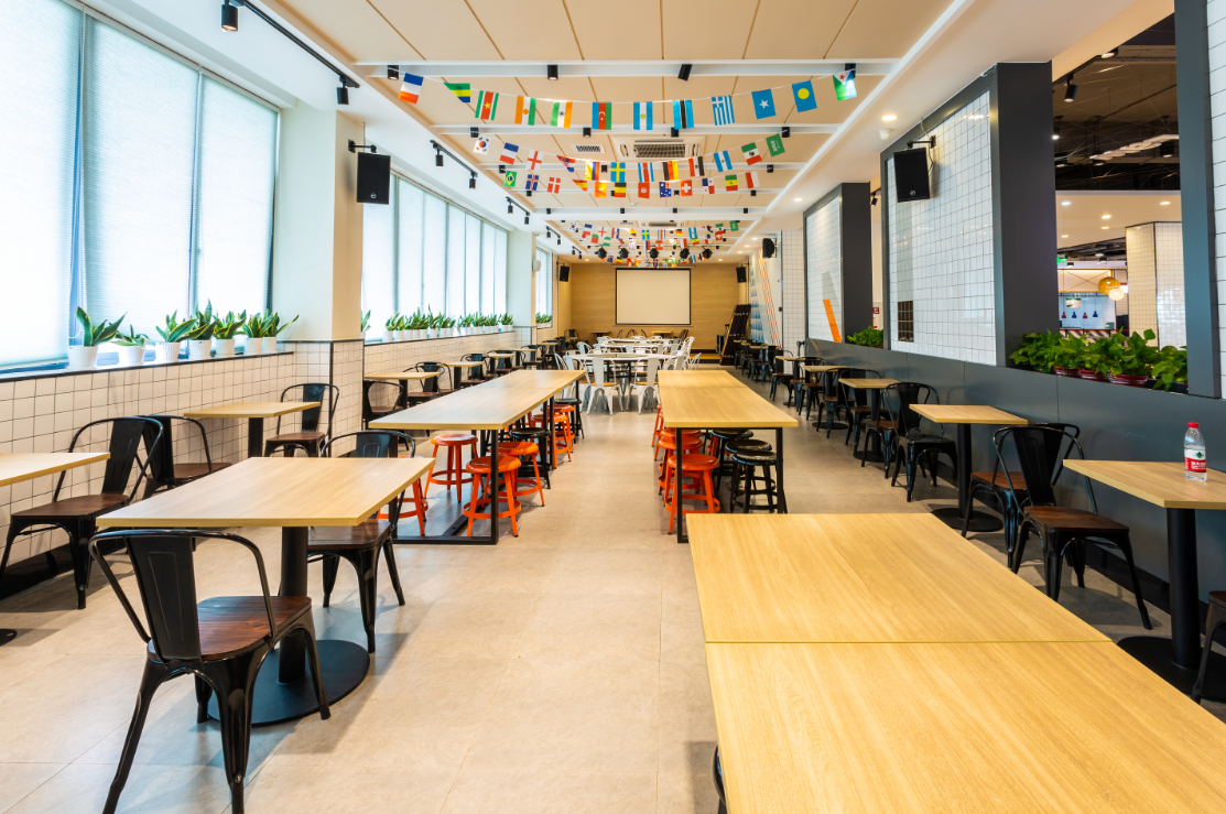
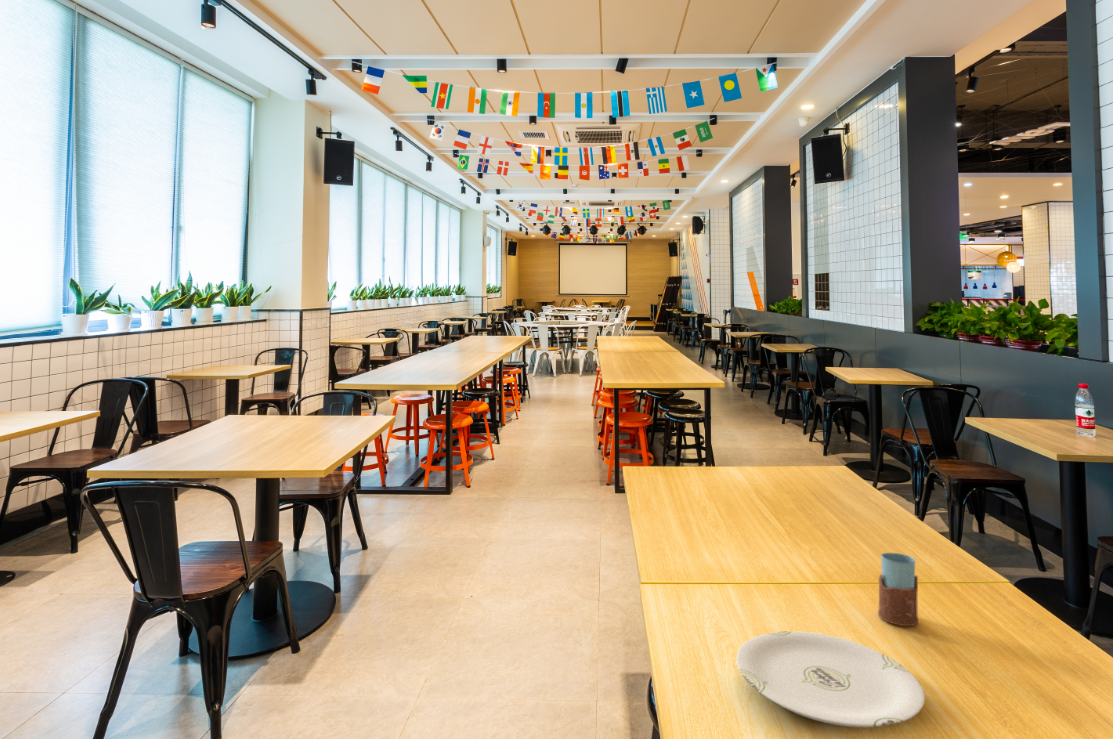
+ drinking glass (901, 591)
+ plate (824, 678)
